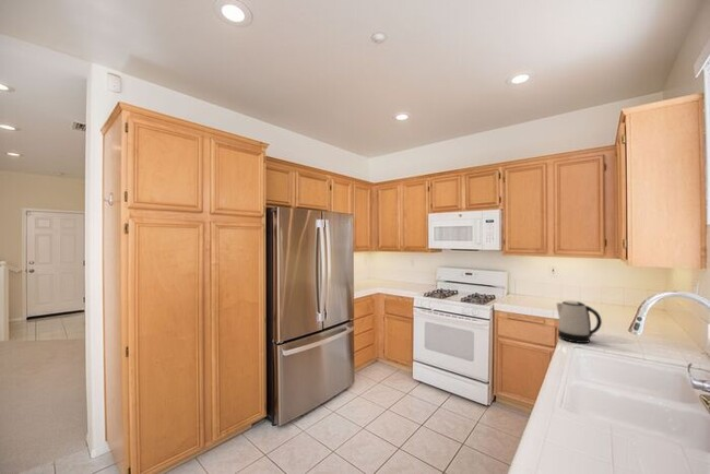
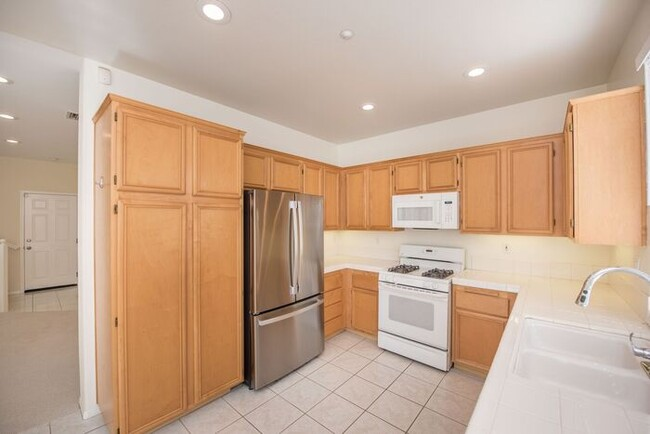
- kettle (578, 320)
